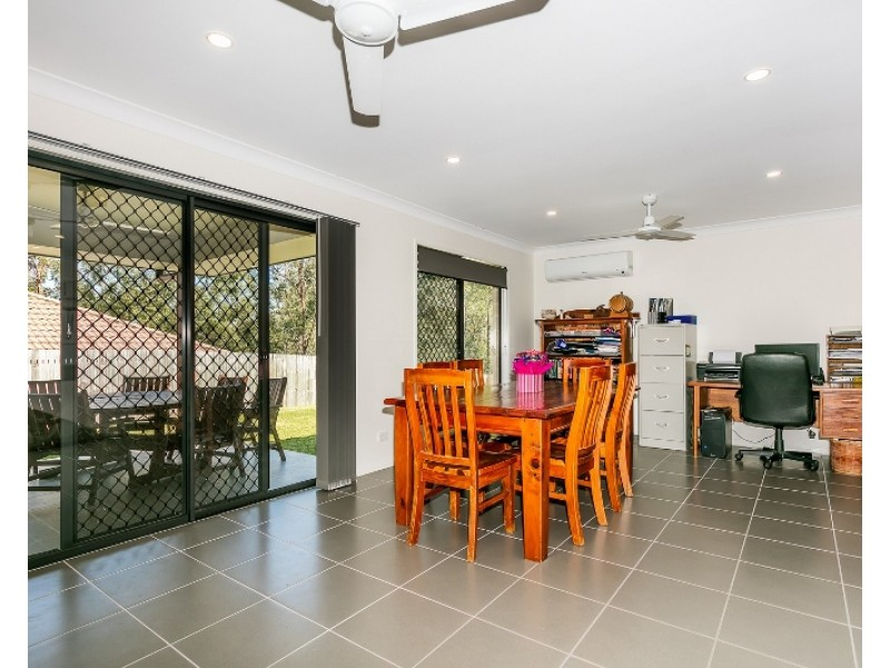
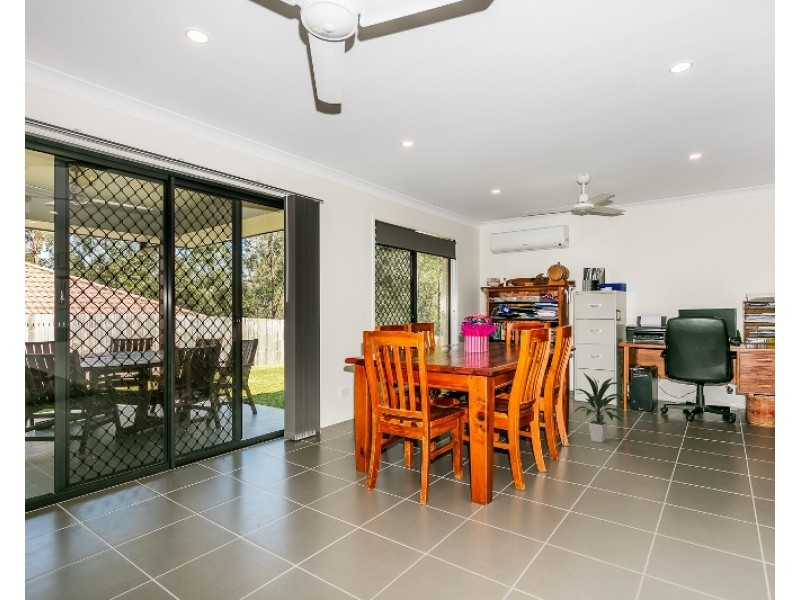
+ indoor plant (600, 406)
